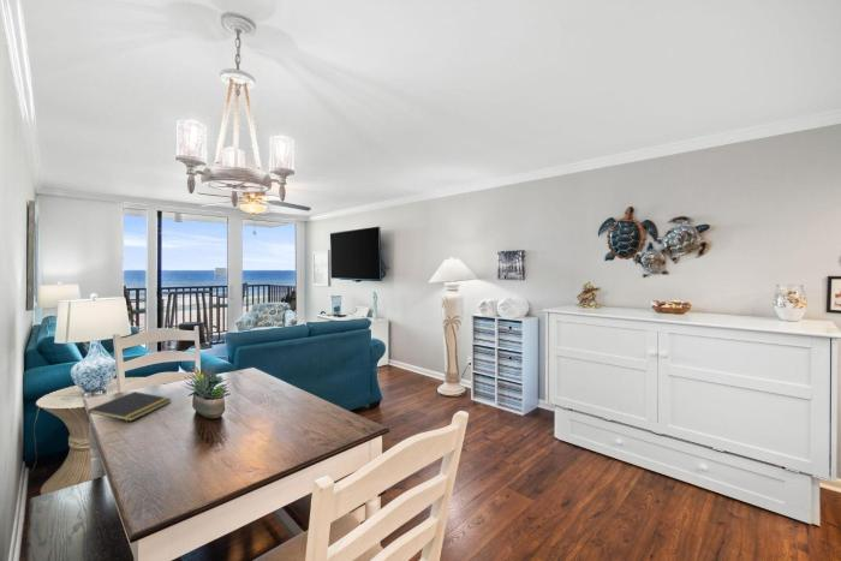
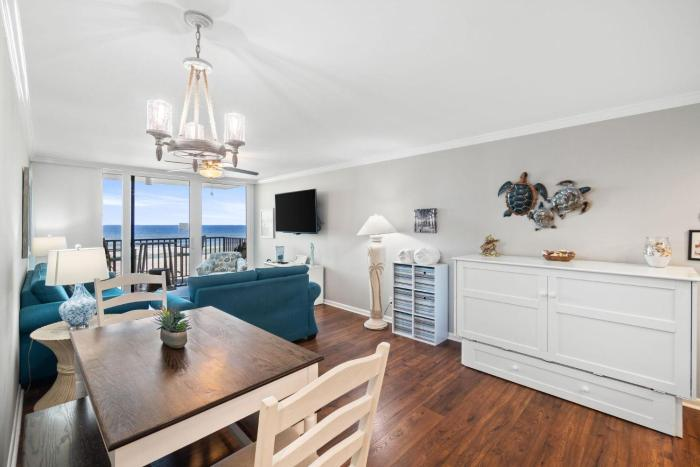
- notepad (132, 405)
